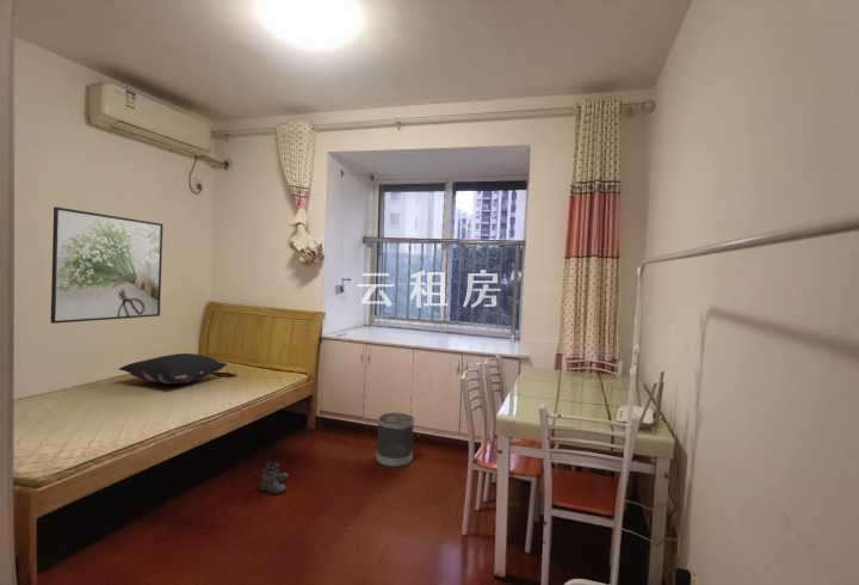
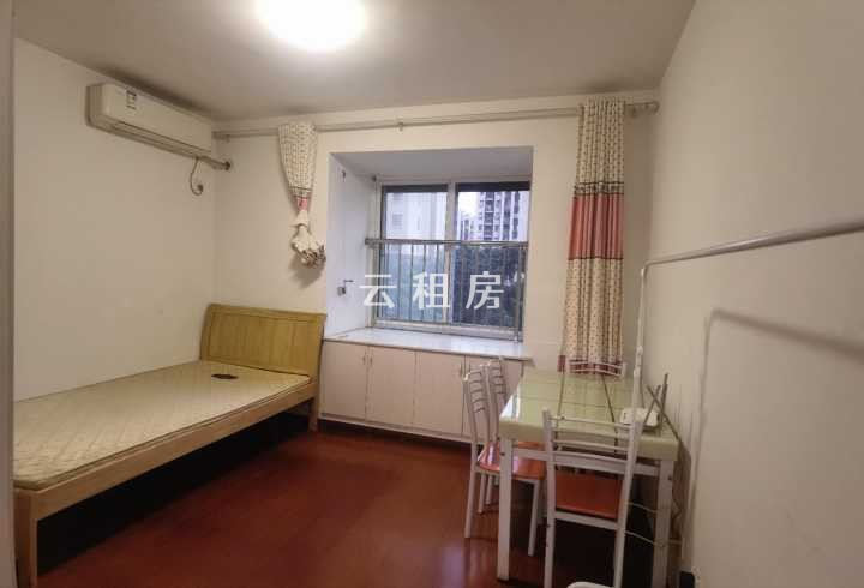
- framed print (112, 267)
- boots (274, 476)
- wastebasket (395, 438)
- pillow (174, 367)
